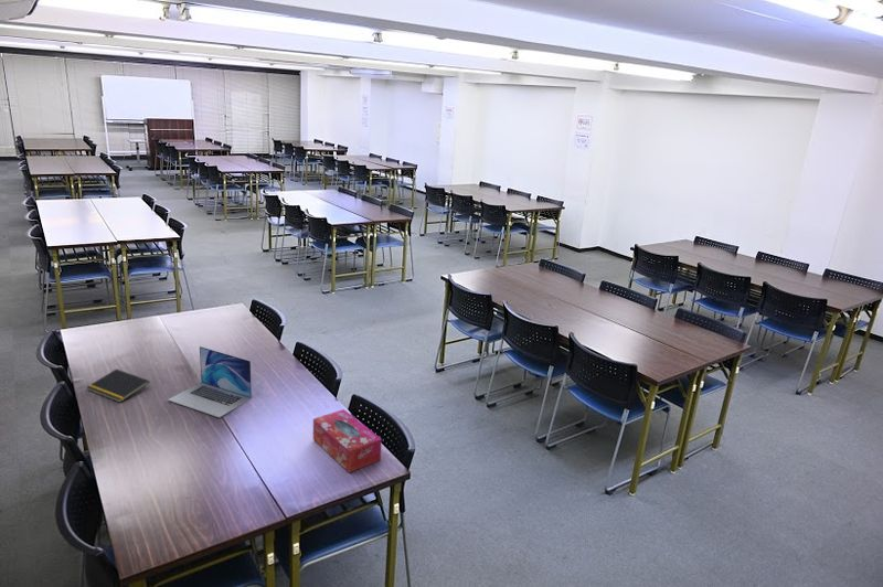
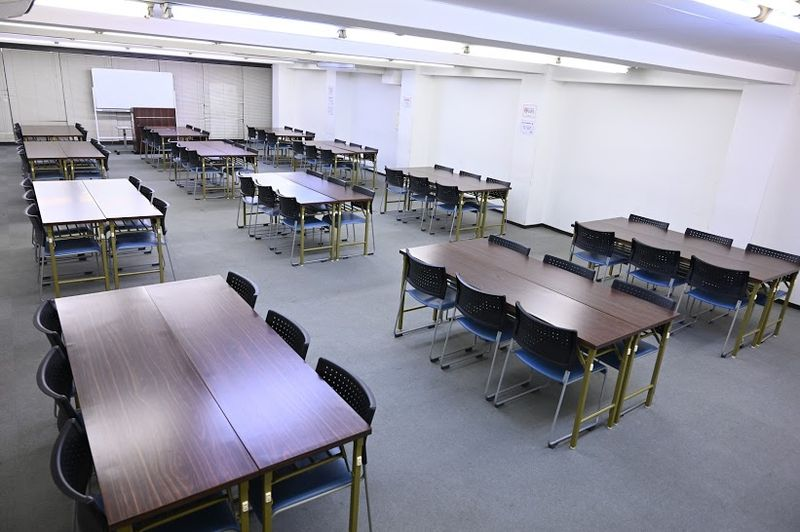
- tissue box (345, 438)
- notepad (118, 384)
- laptop (209, 380)
